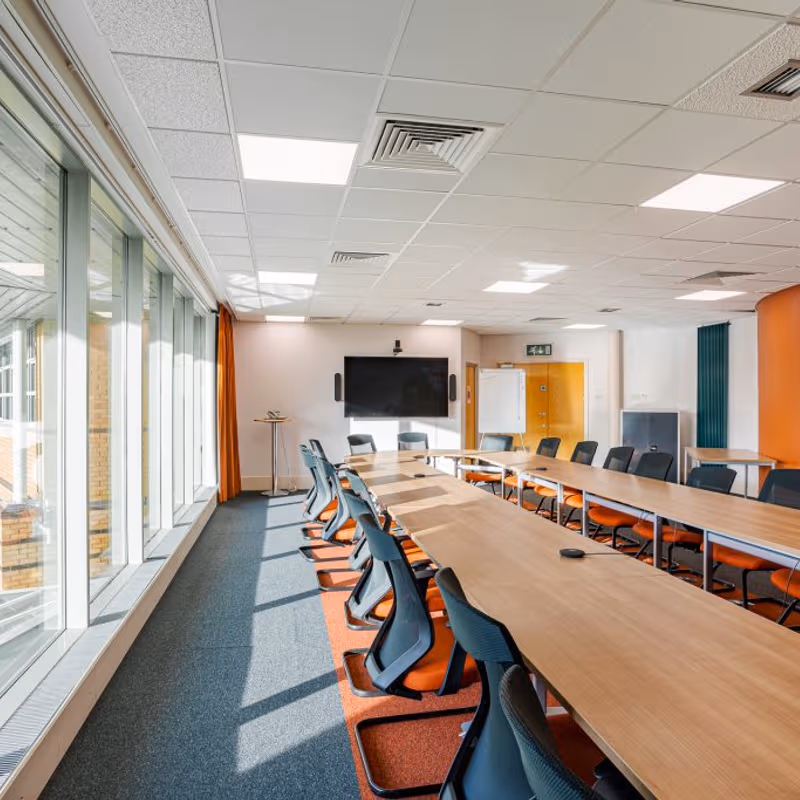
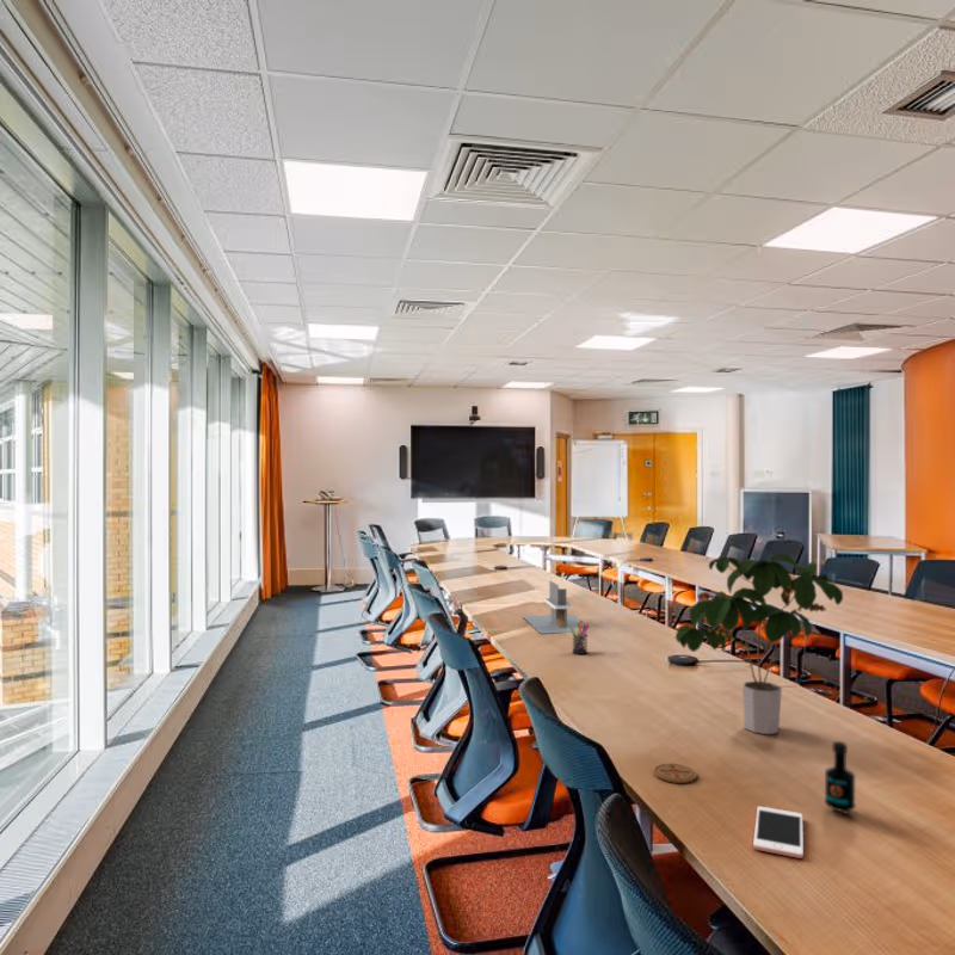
+ coaster (674, 772)
+ pen holder (578, 636)
+ potted plant (758, 640)
+ bottle (839, 776)
+ cell phone (778, 830)
+ desk organizer (557, 603)
